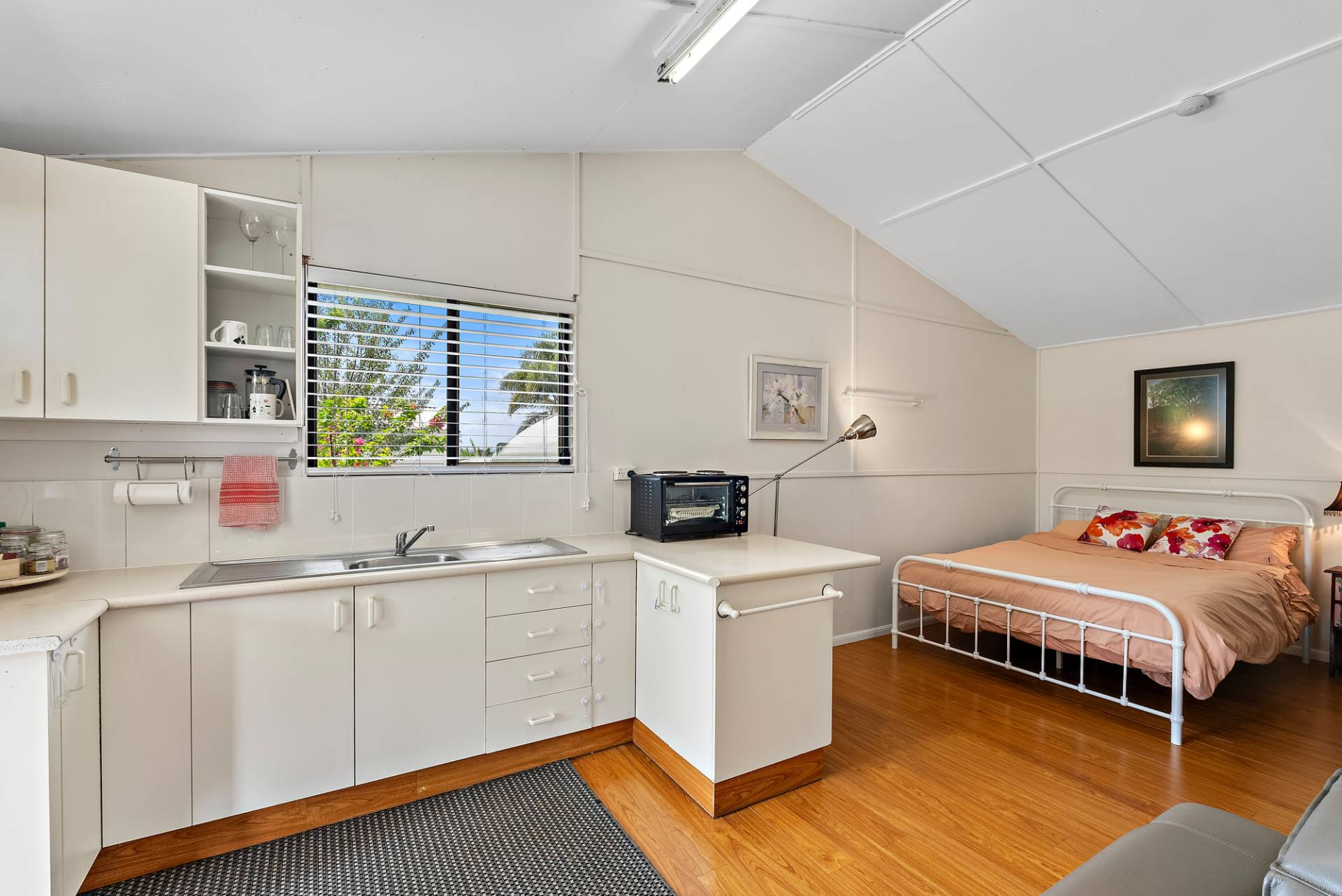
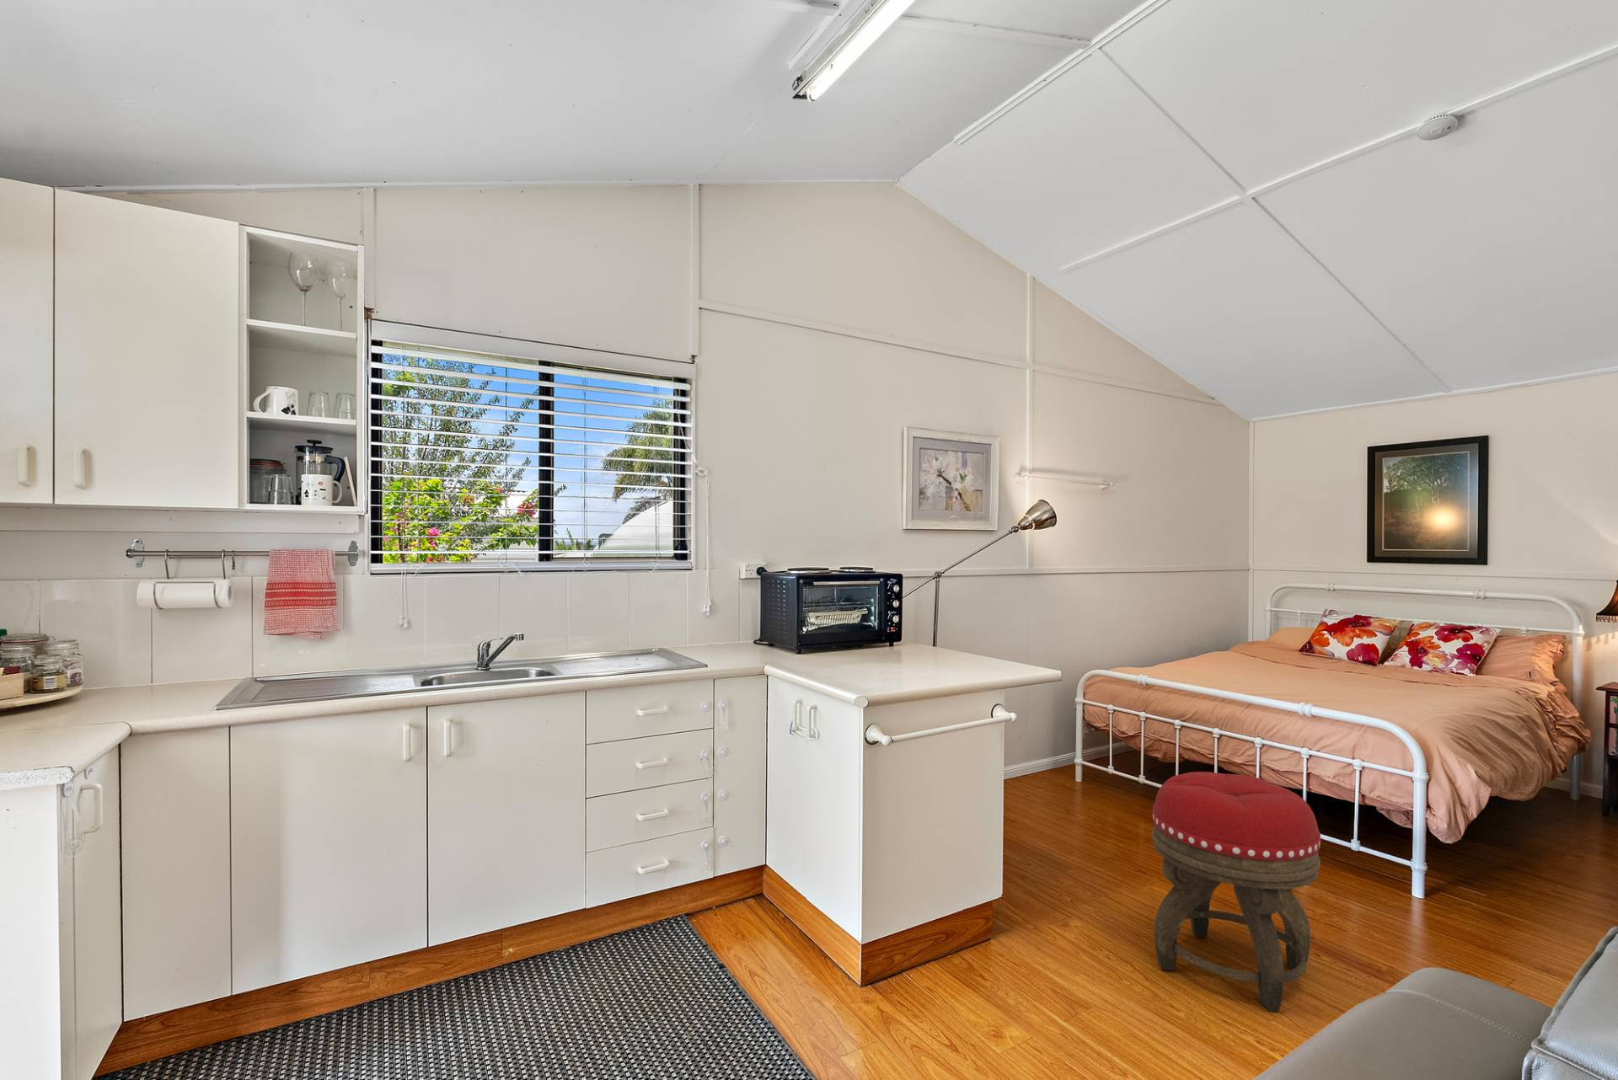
+ footstool (1232, 876)
